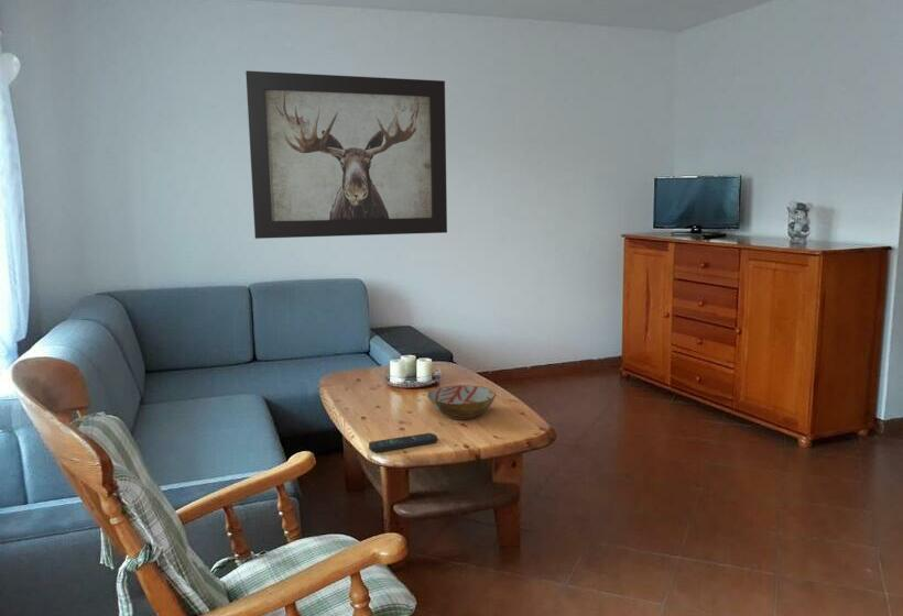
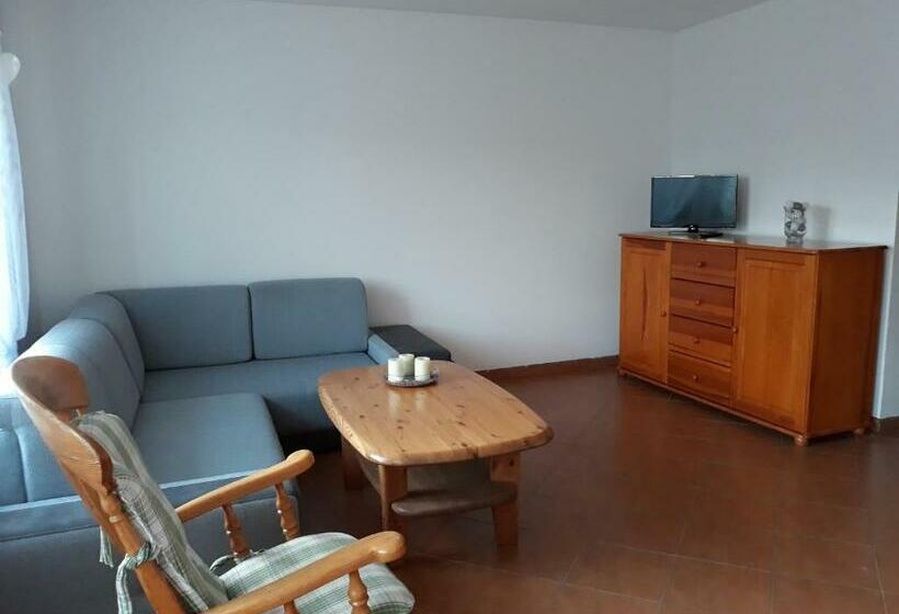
- bowl (461, 404)
- wall art (352, 156)
- remote control (403, 441)
